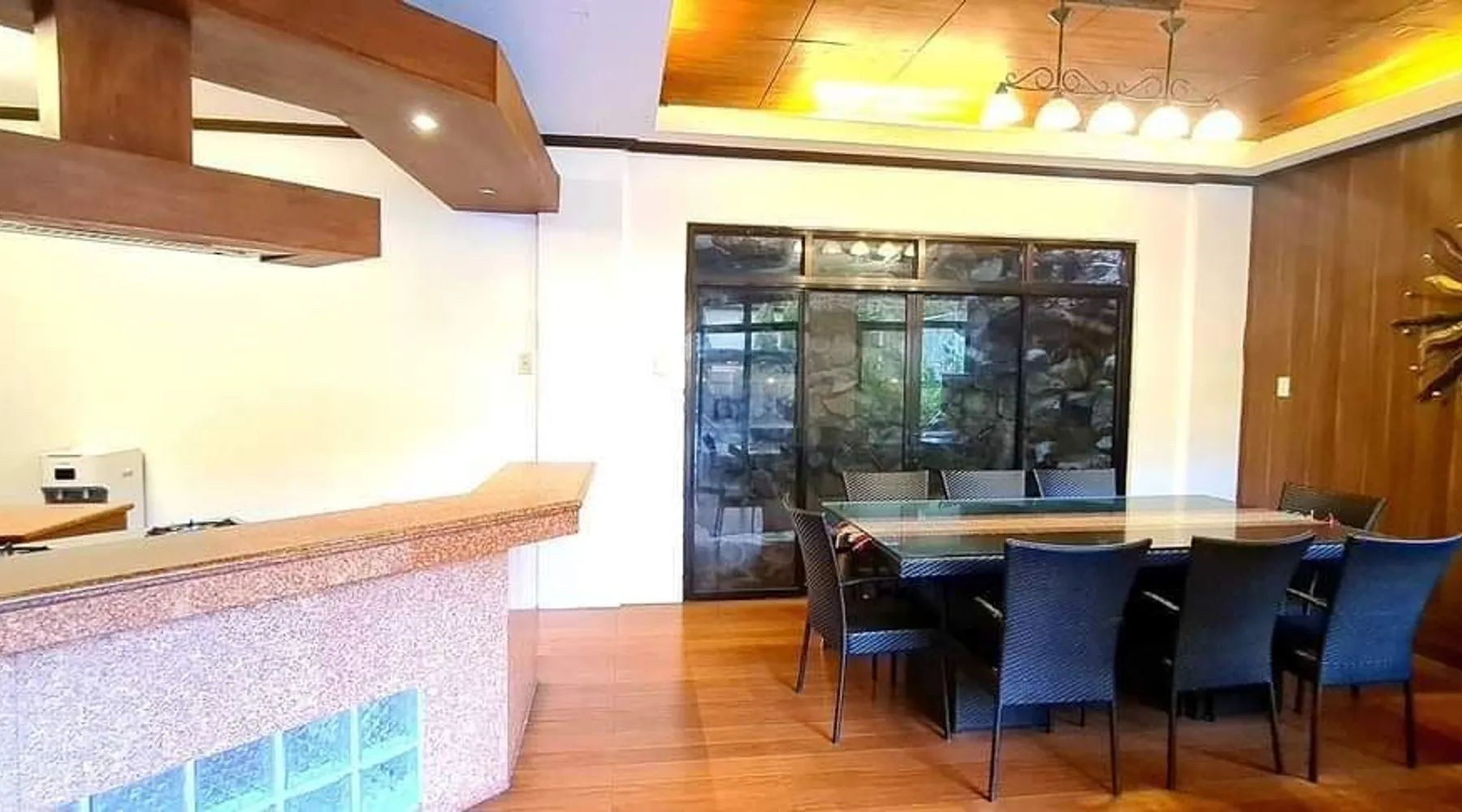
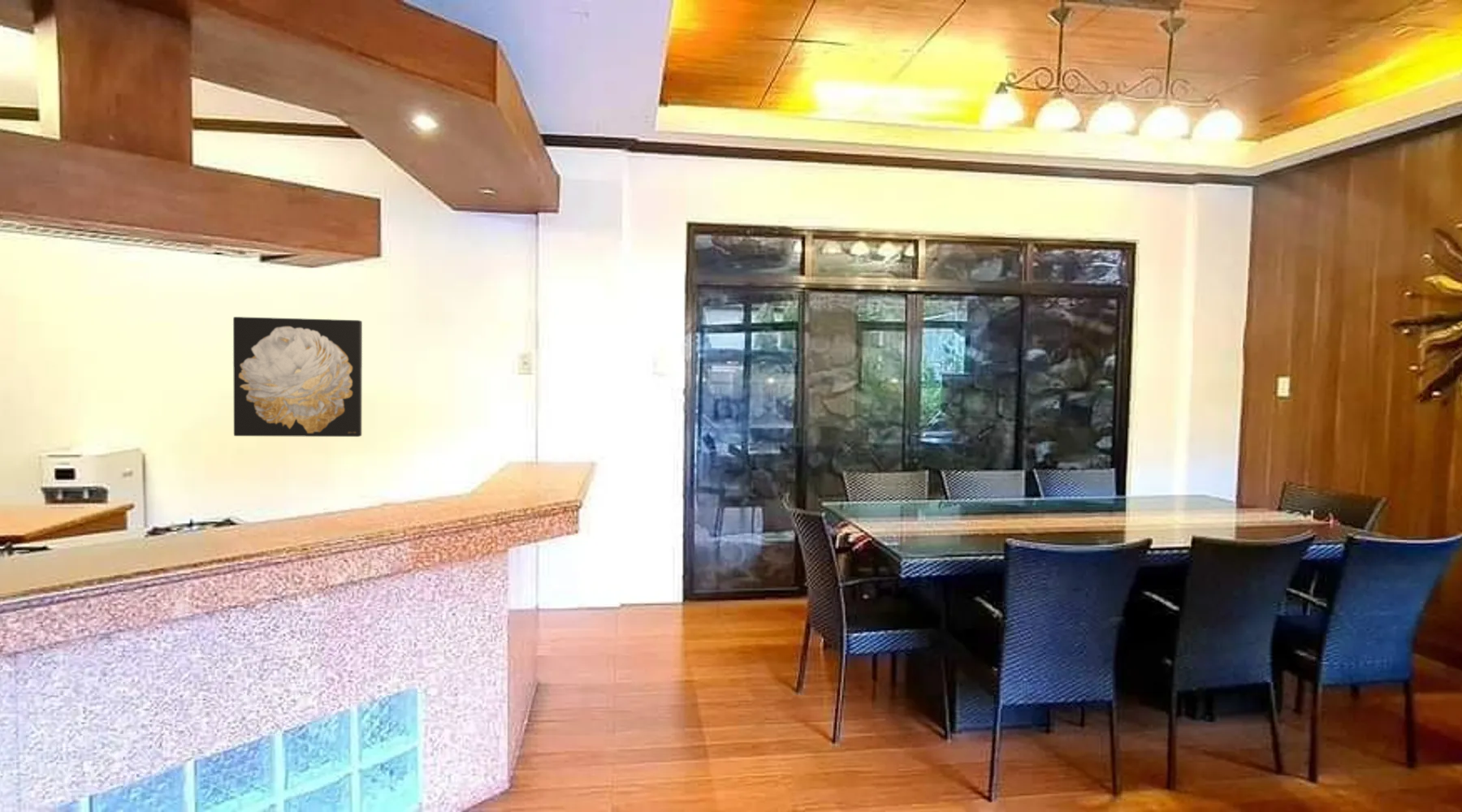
+ wall art (299, 378)
